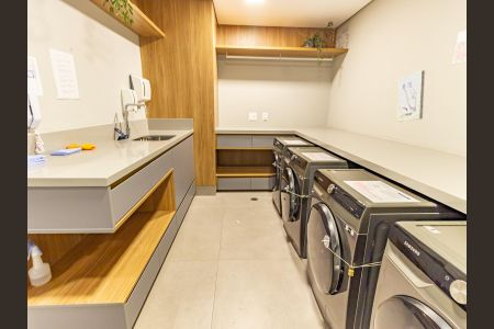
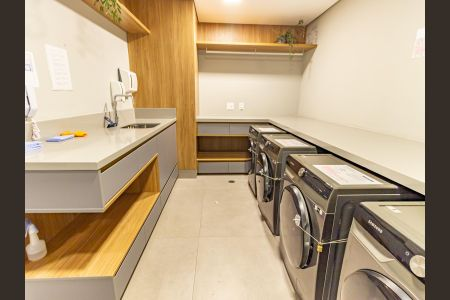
- wall art (409, 98)
